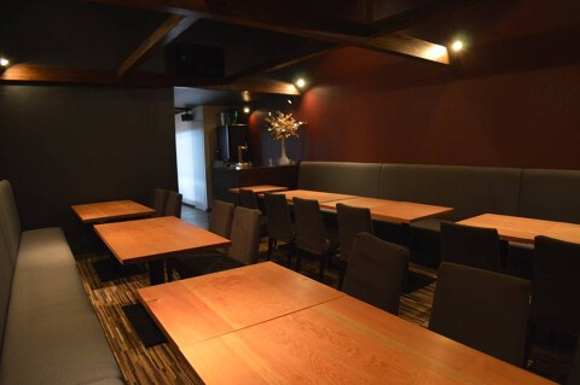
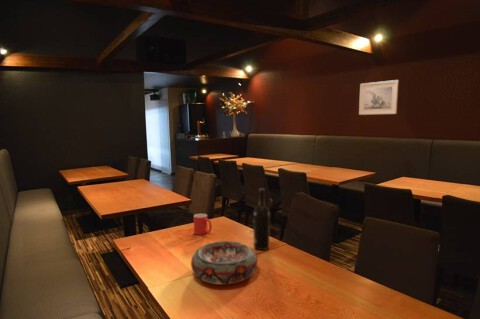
+ wine bottle (261, 218)
+ mug (203, 224)
+ decorative bowl (224, 261)
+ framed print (377, 98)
